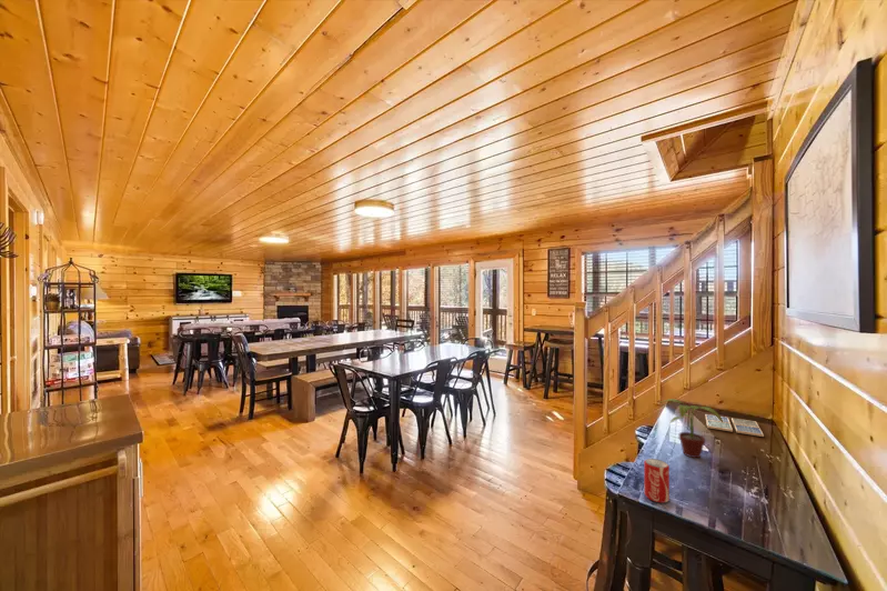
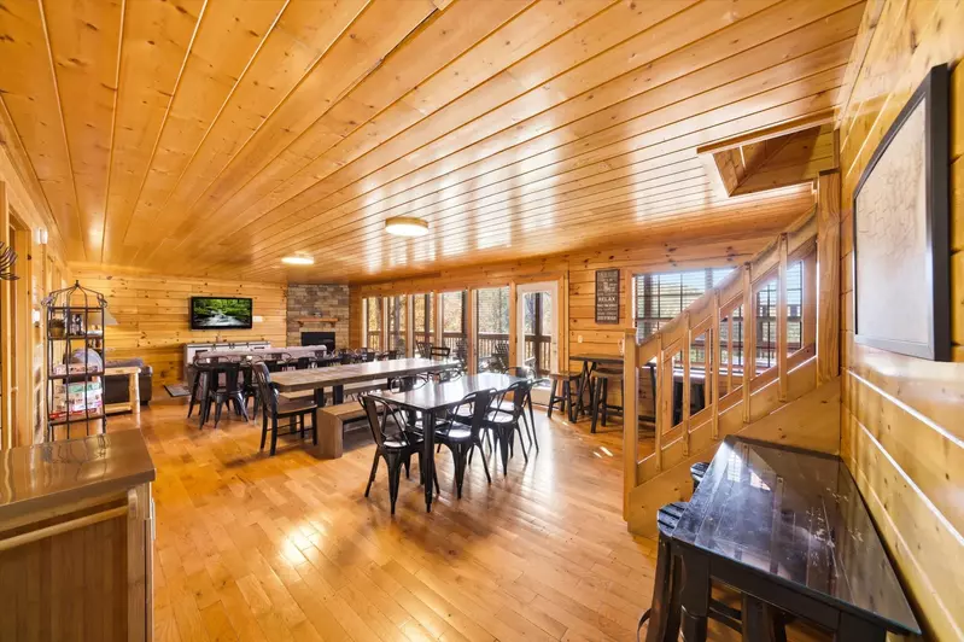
- potted plant (689, 428)
- beverage can (656, 480)
- drink coaster (733, 423)
